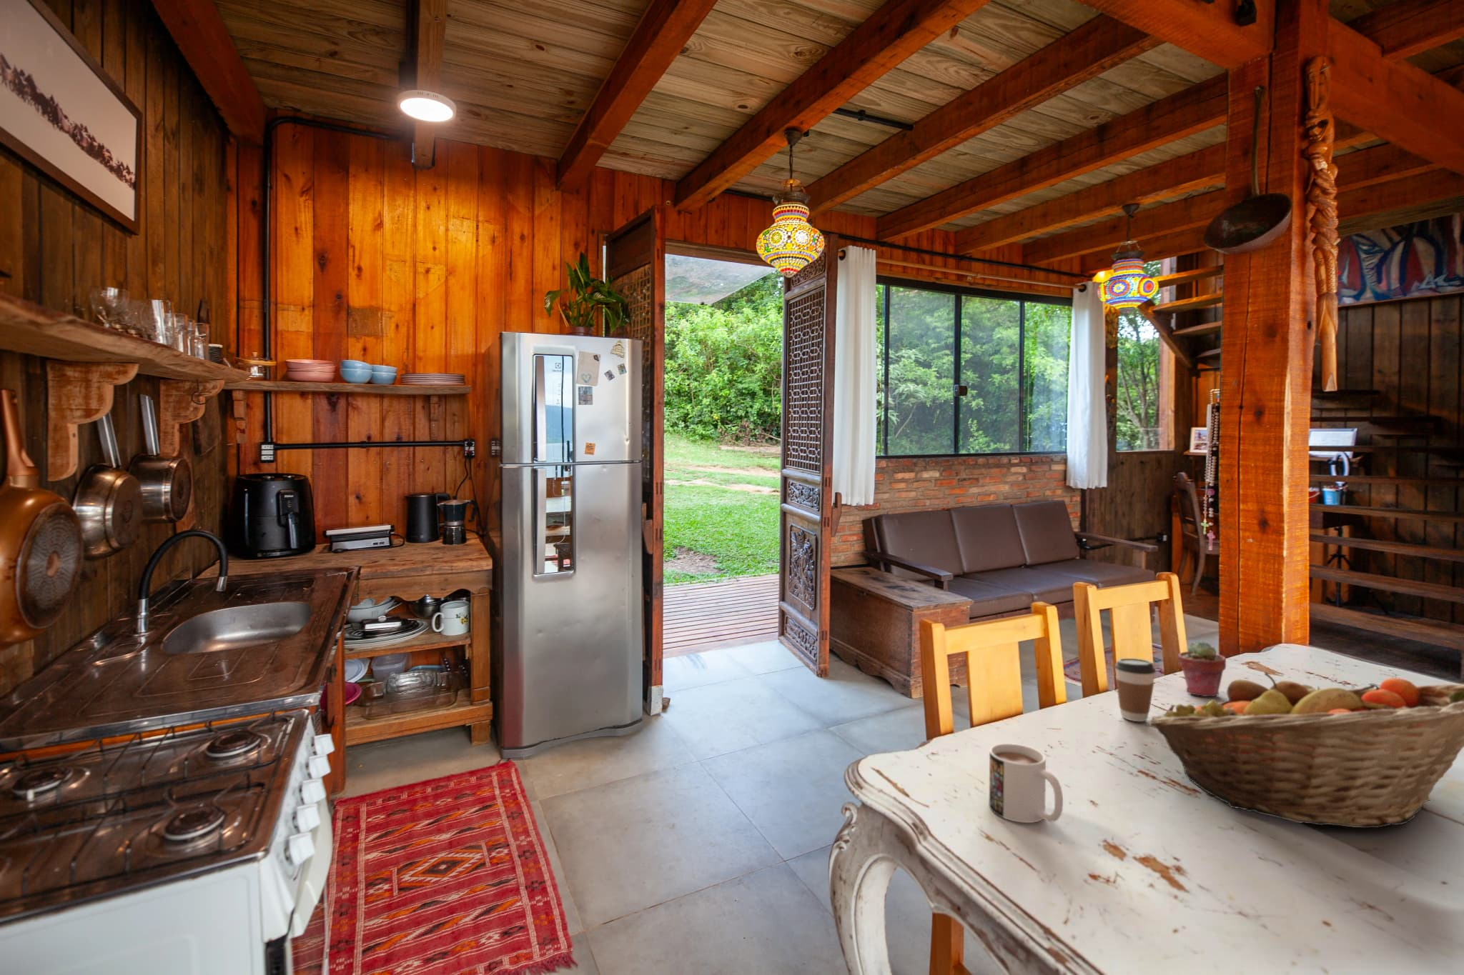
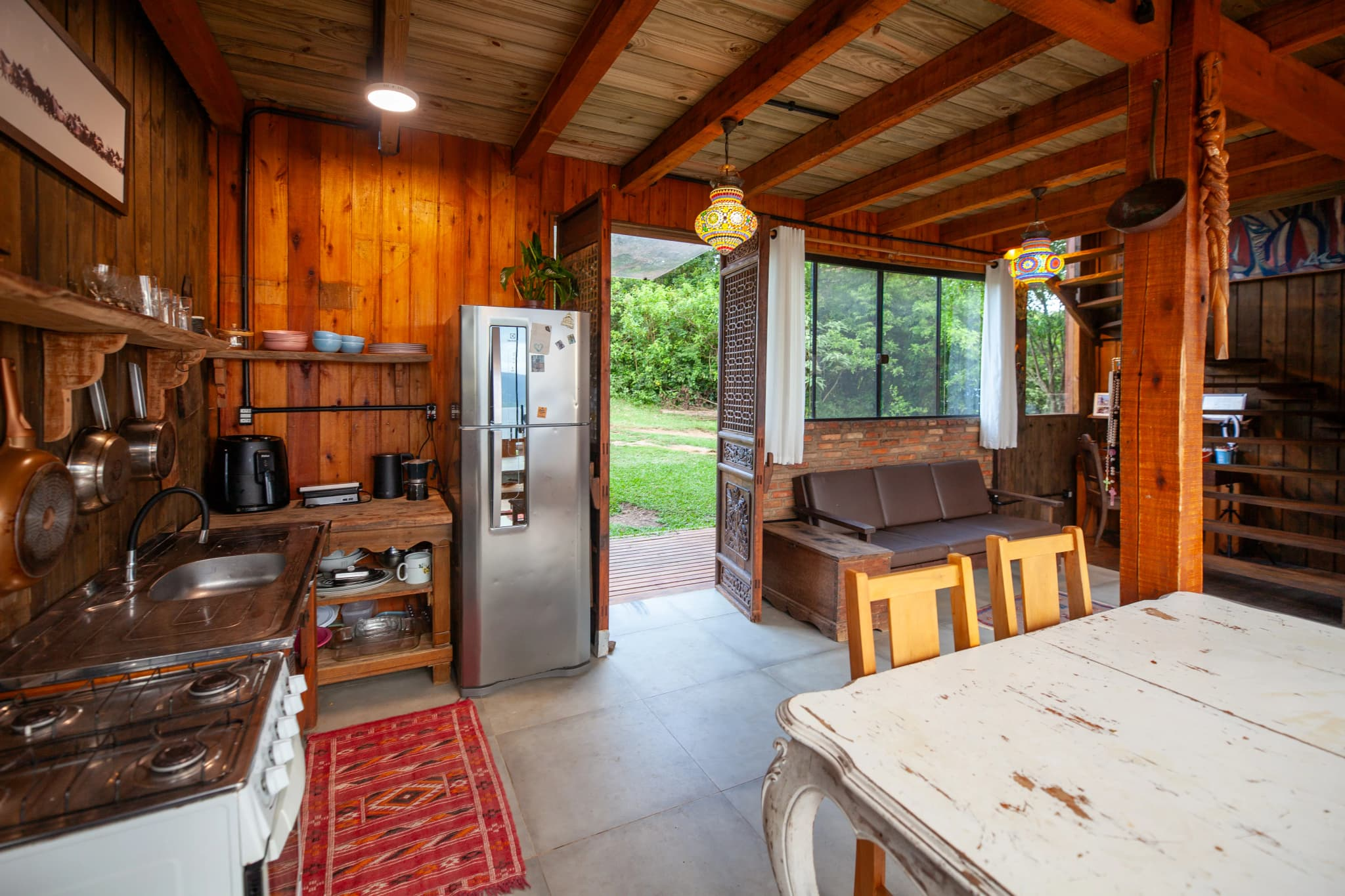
- coffee cup (1134, 689)
- fruit basket (1311, 730)
- potted succulent (1202, 666)
- mug (1026, 787)
